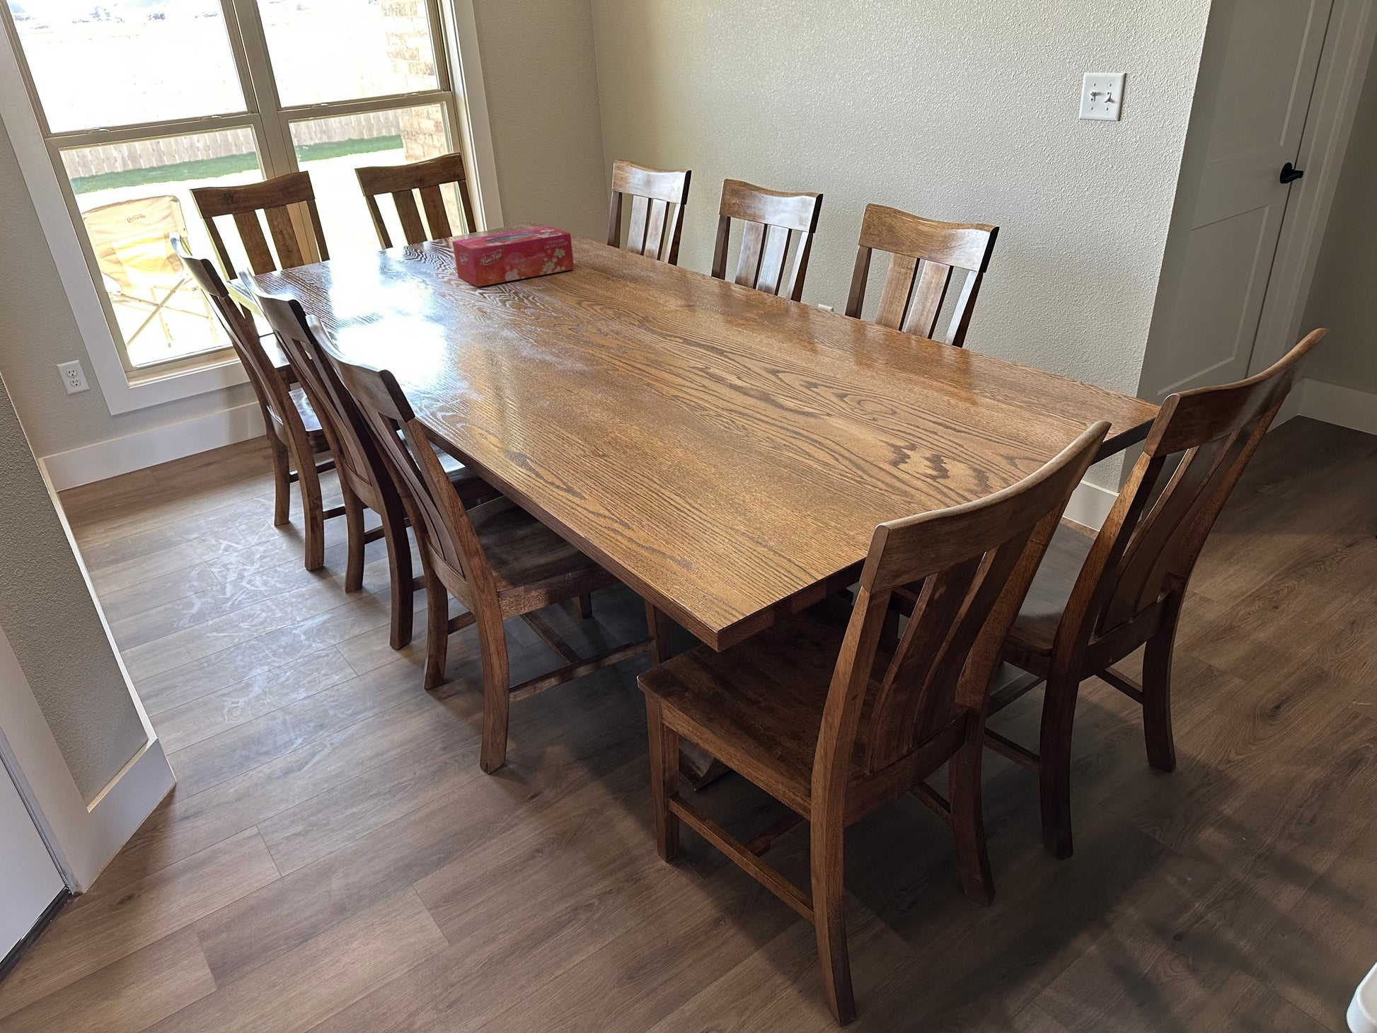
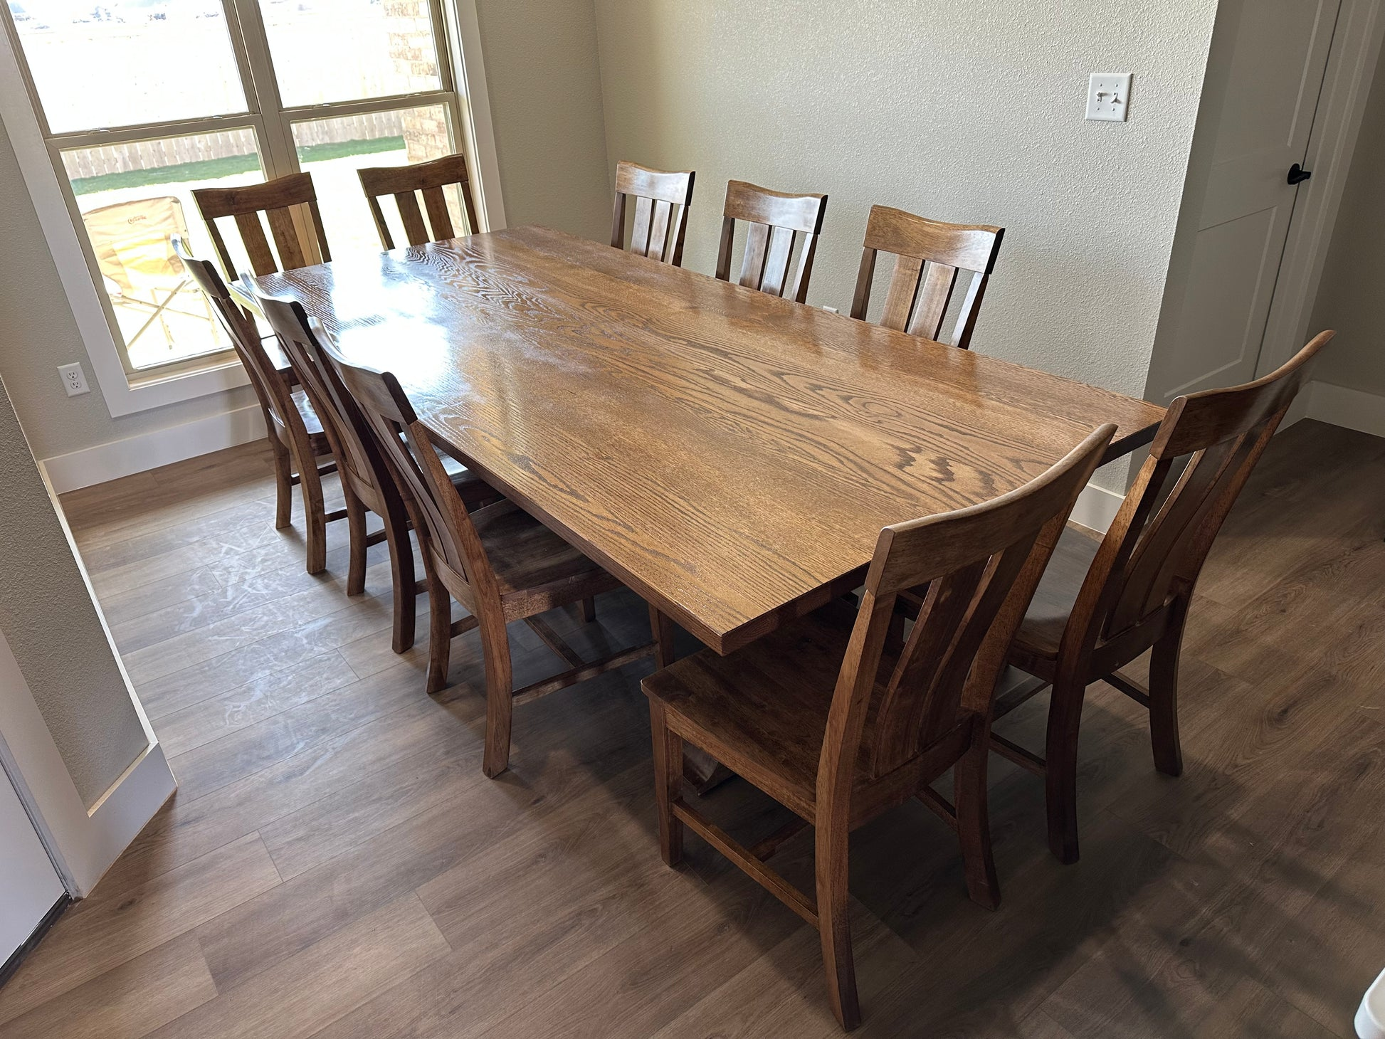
- tissue box (513, 255)
